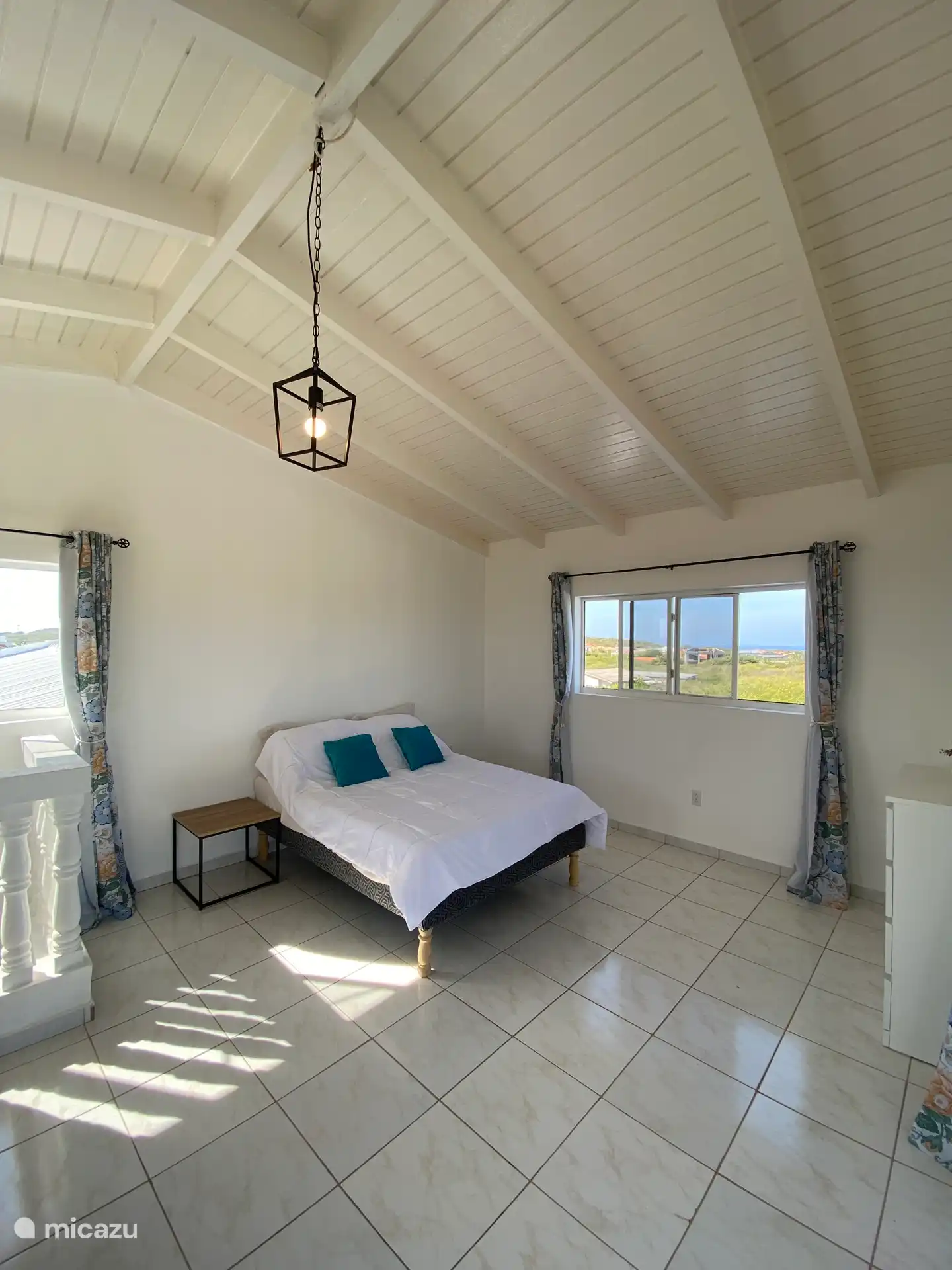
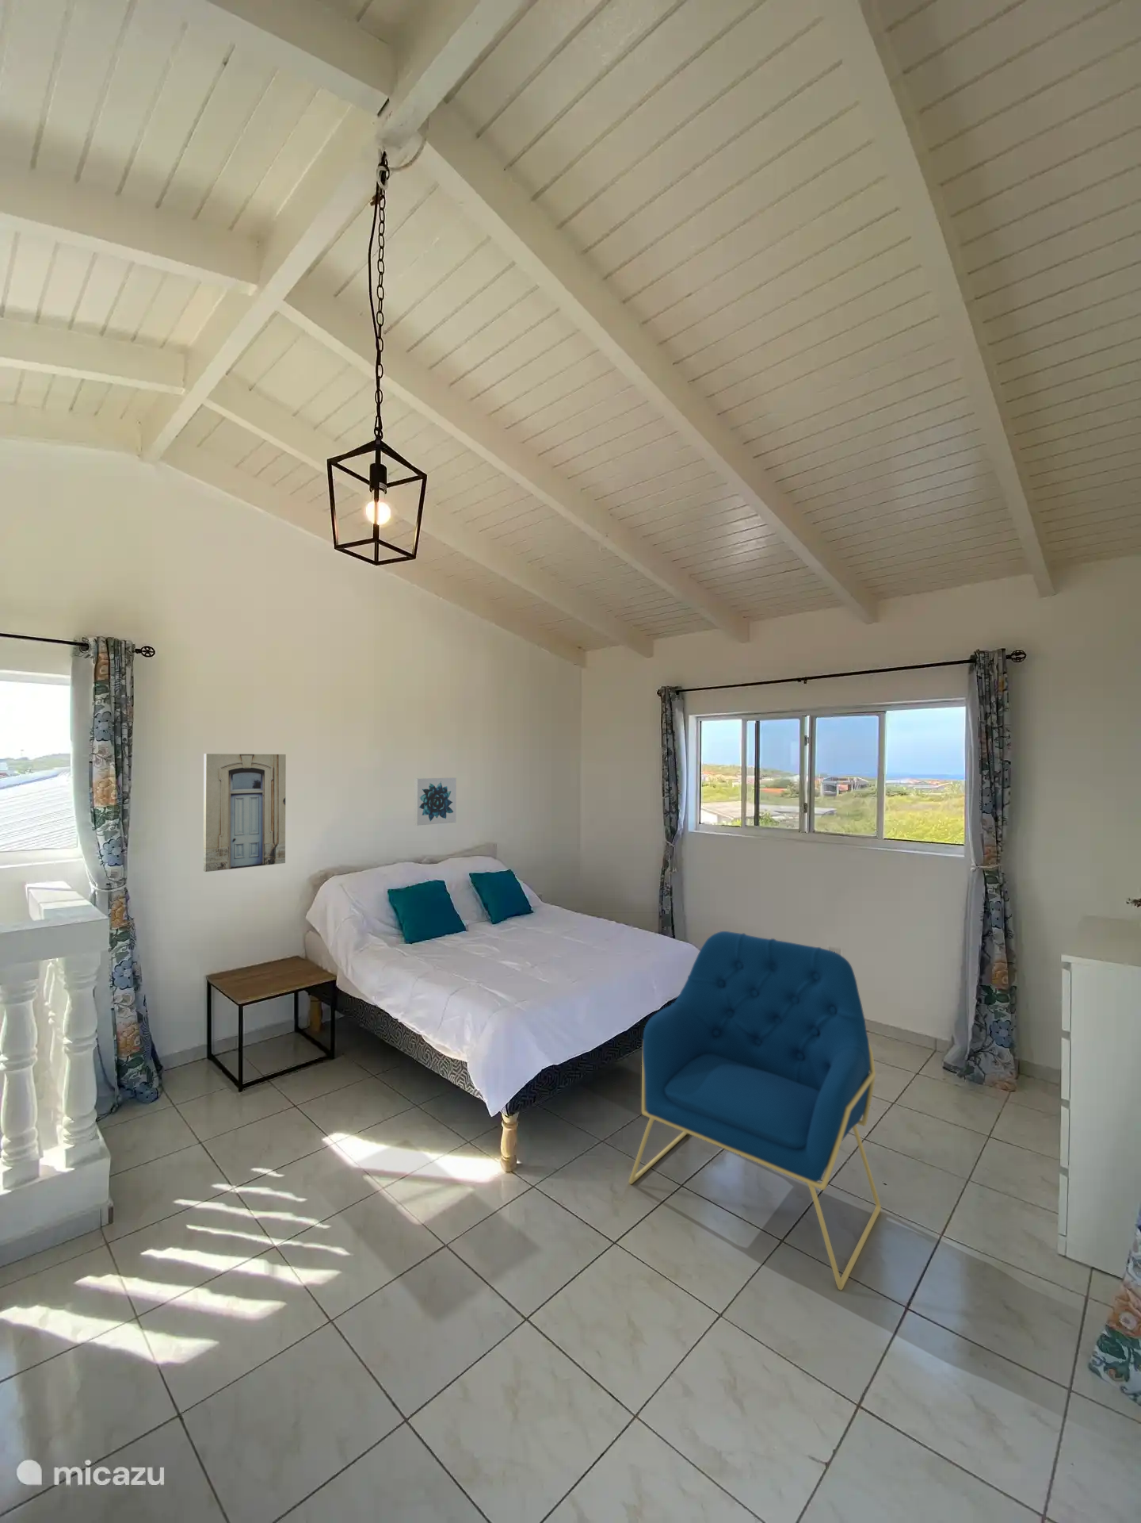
+ wall art (246, 809)
+ armchair (753, 1074)
+ wall art (435, 800)
